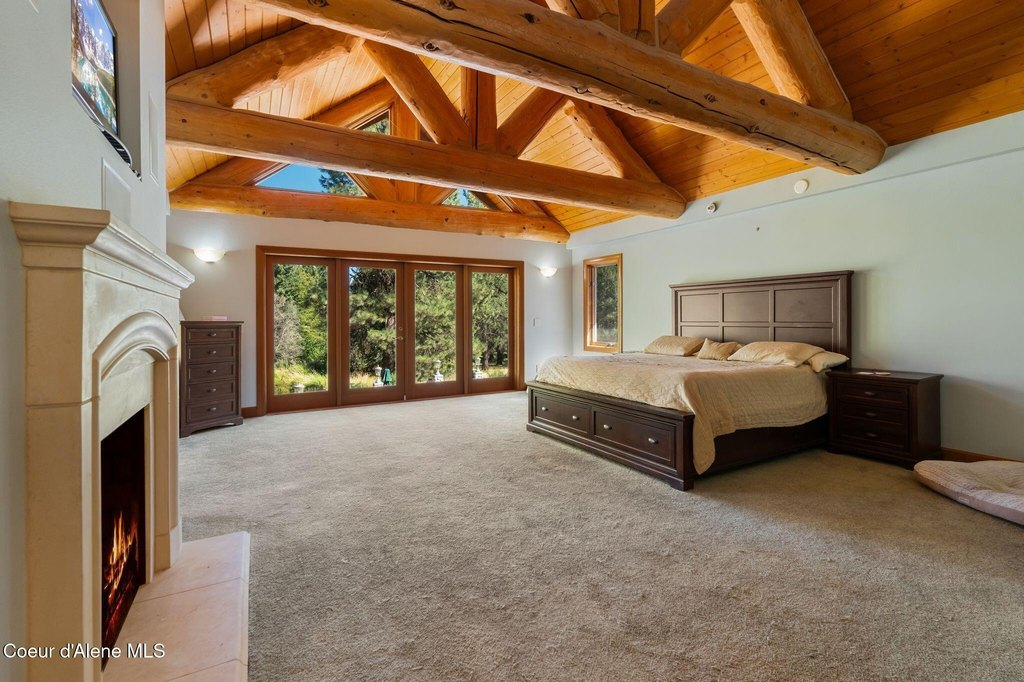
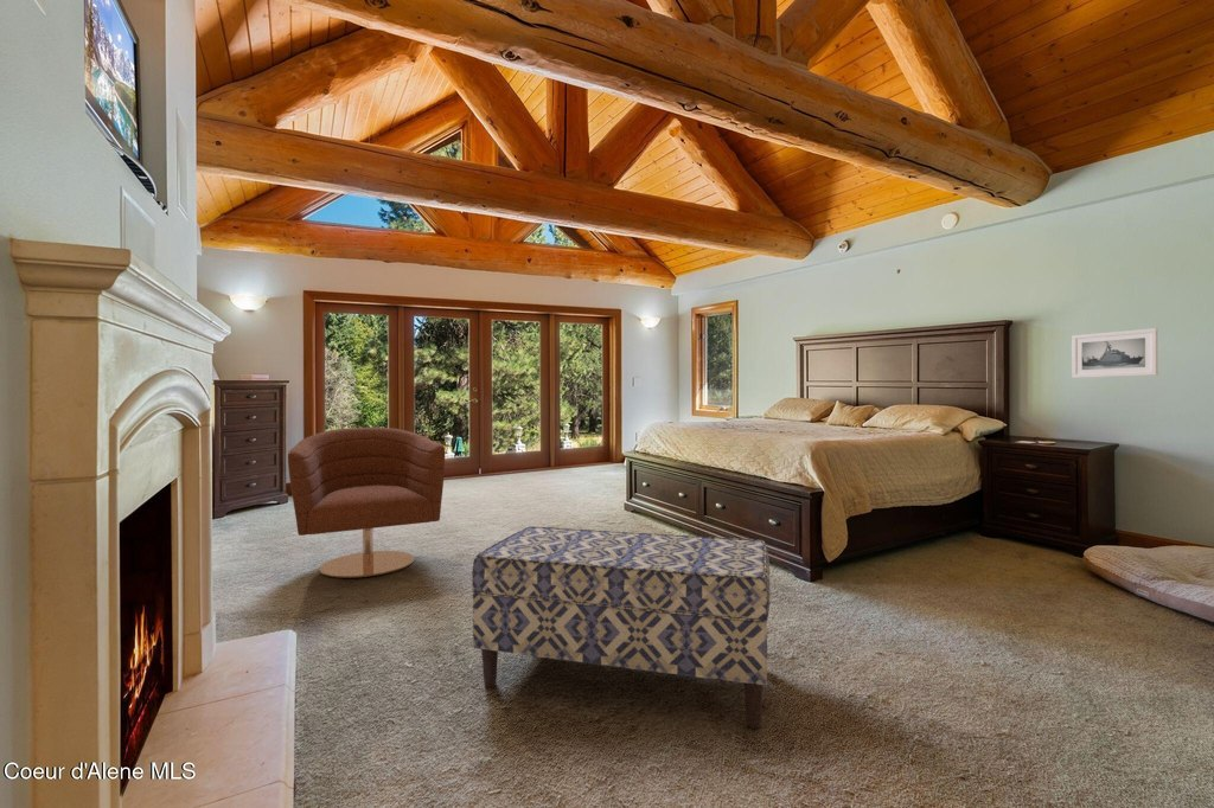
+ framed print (1112, 354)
+ armchair (366, 496)
+ bench (626, 611)
